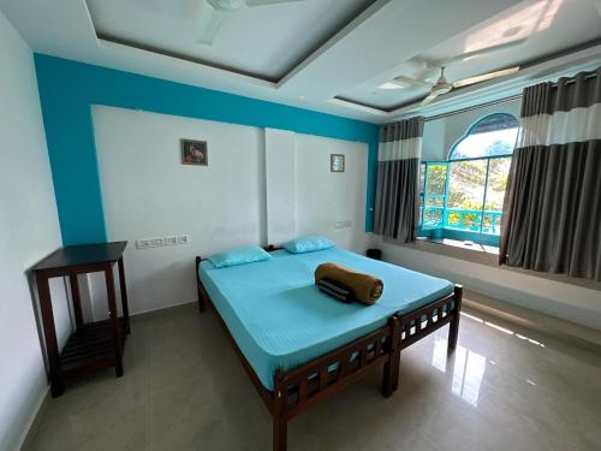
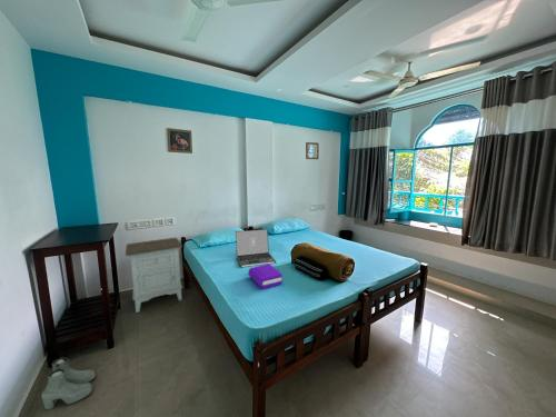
+ laptop (255, 246)
+ boots (69, 377)
+ book (265, 276)
+ nightstand (156, 272)
